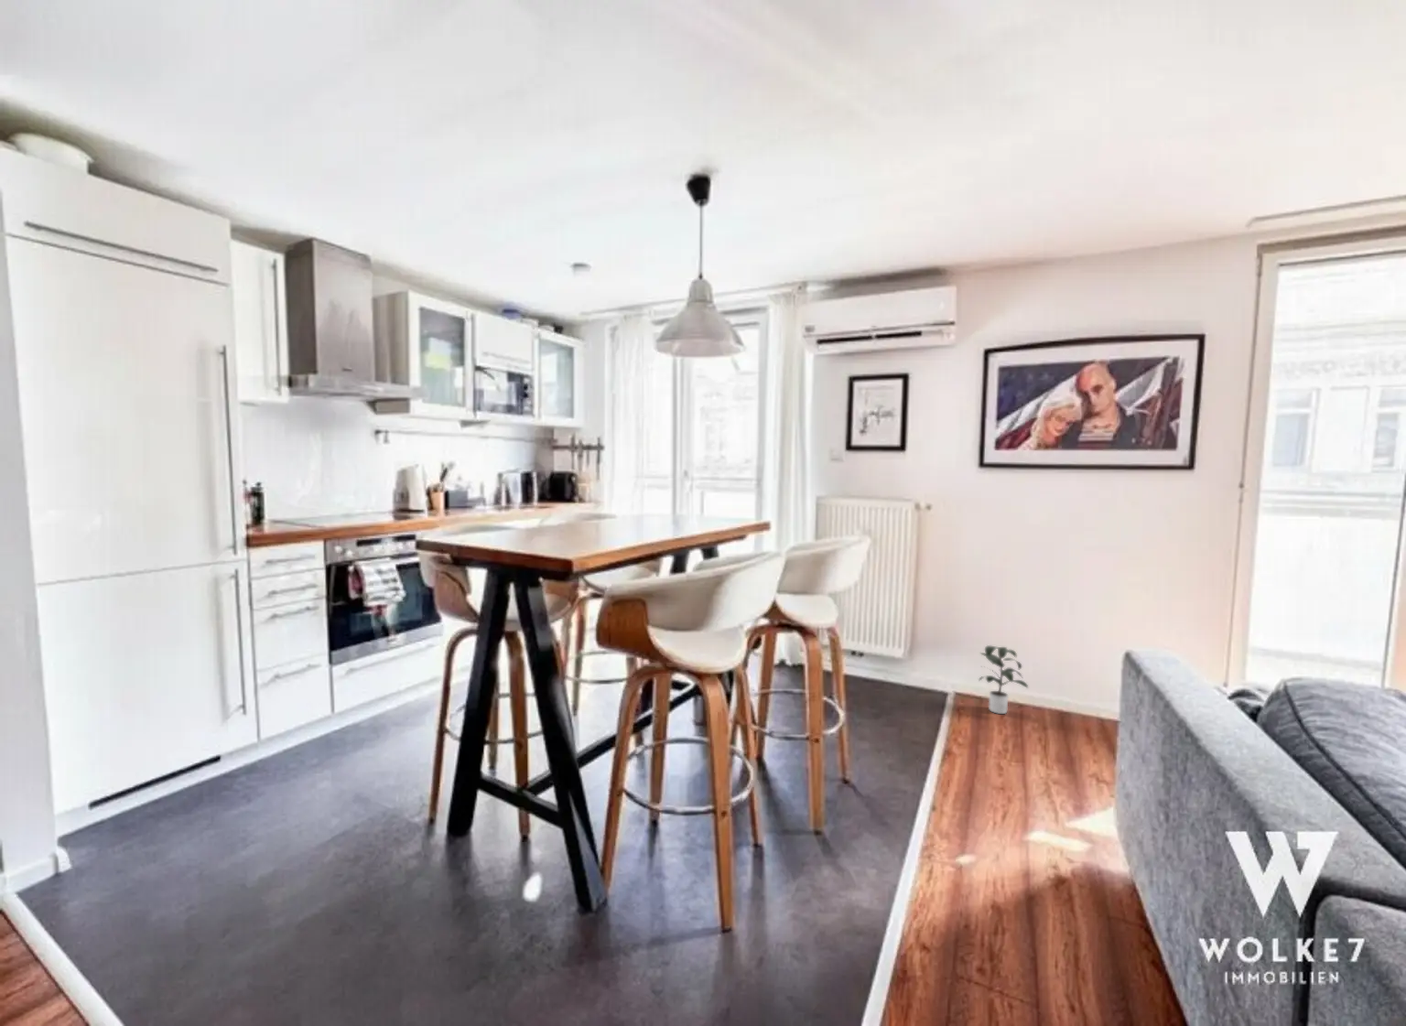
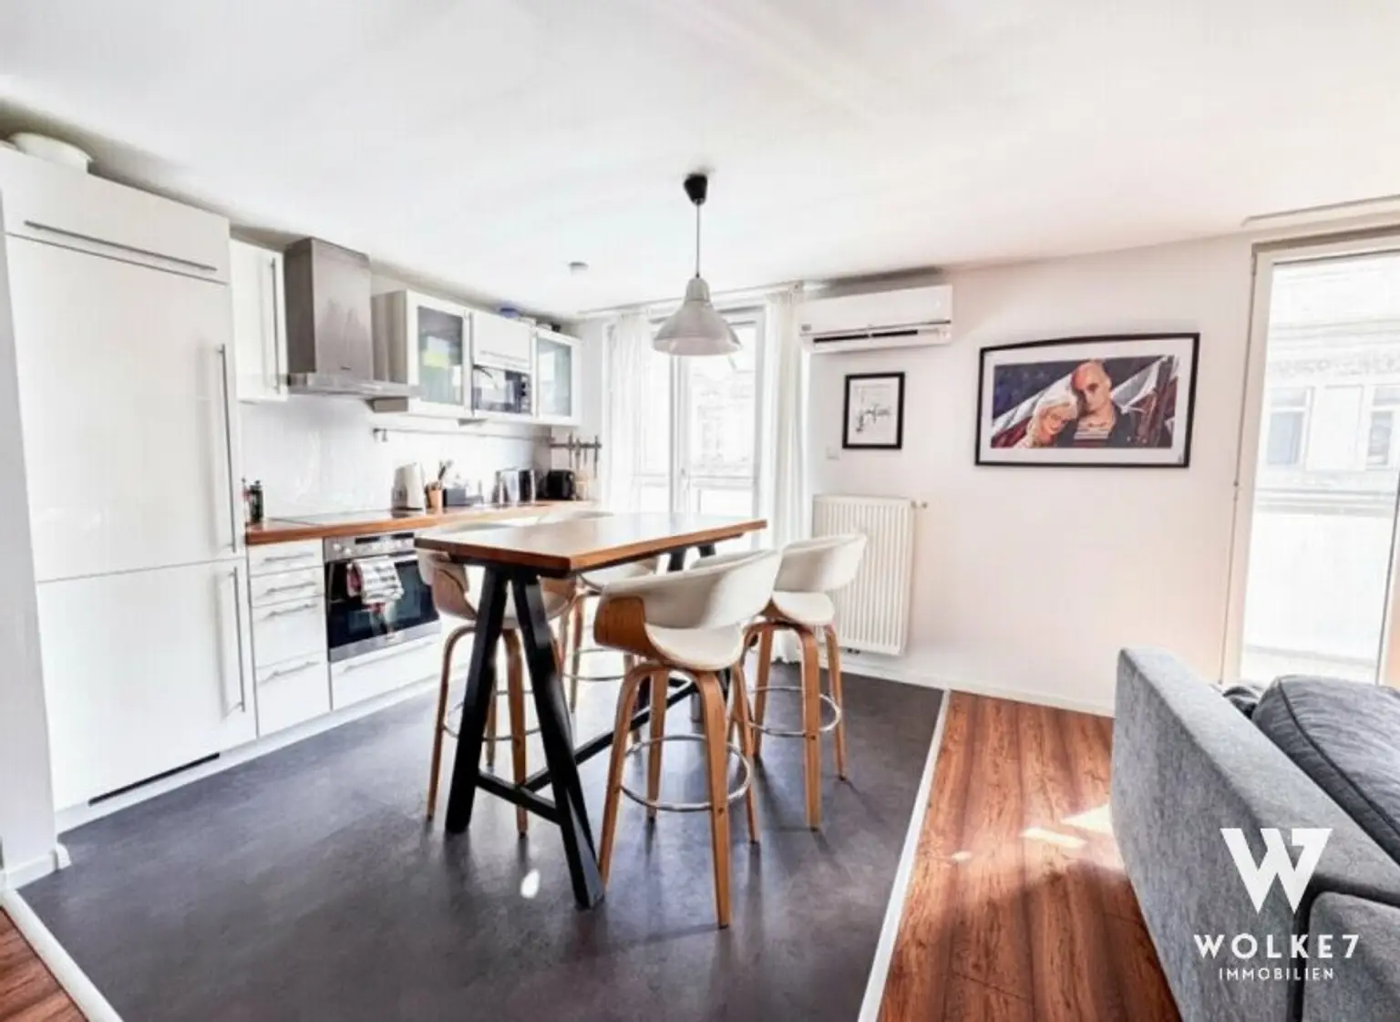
- potted plant (1006, 678)
